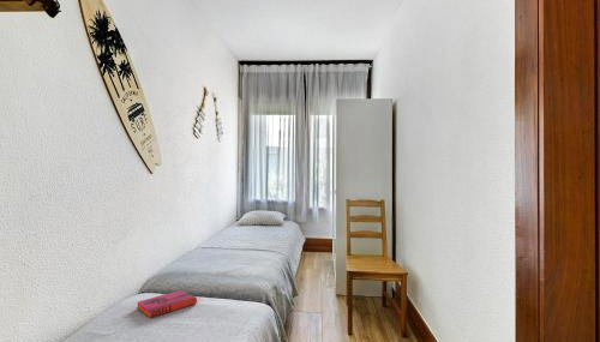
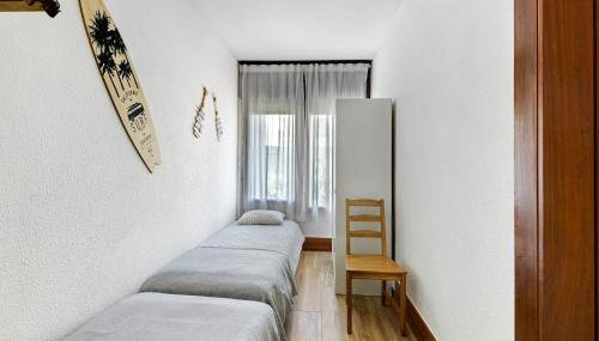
- hardback book (167, 302)
